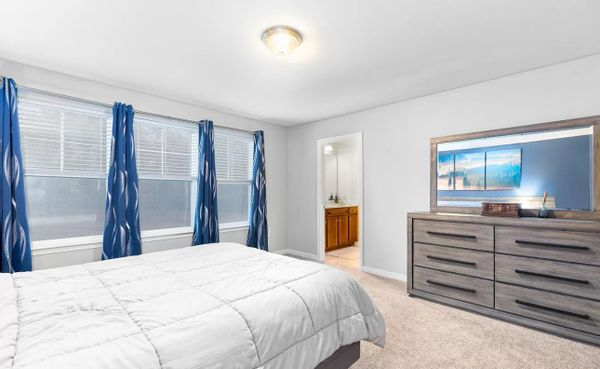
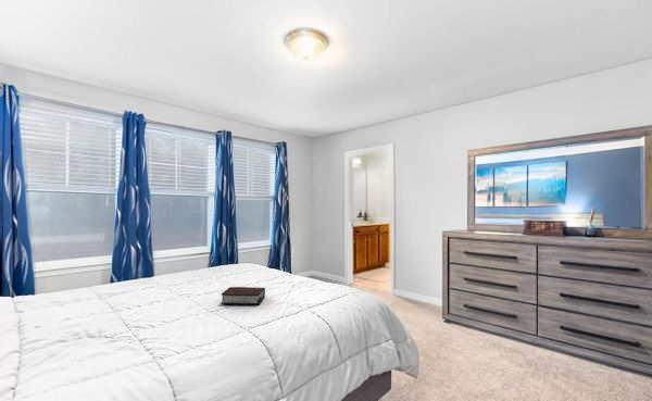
+ bible (243, 295)
